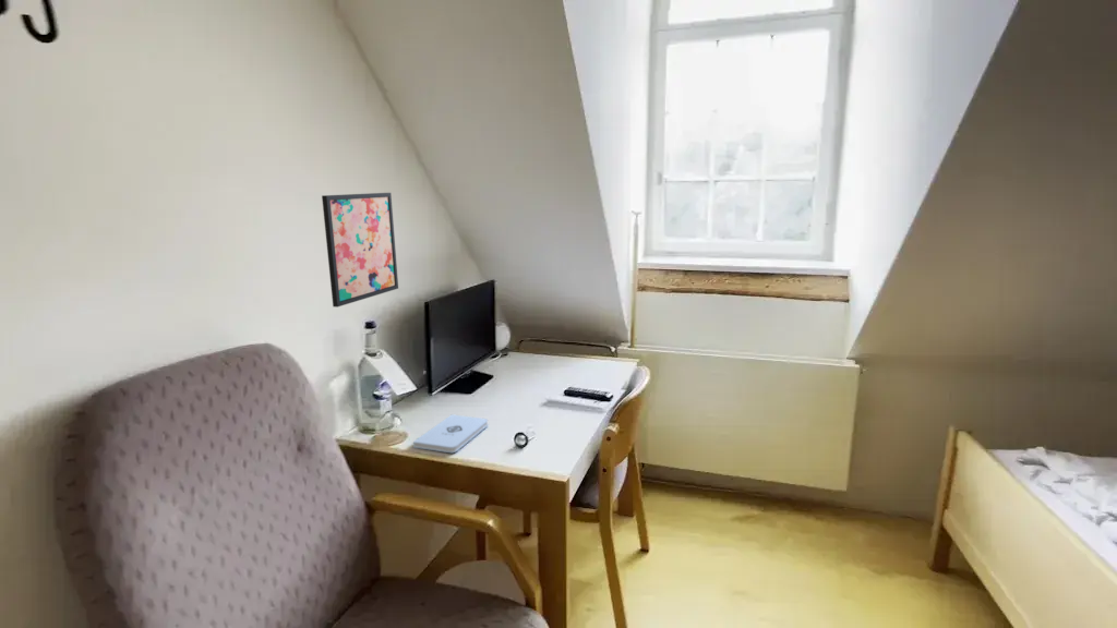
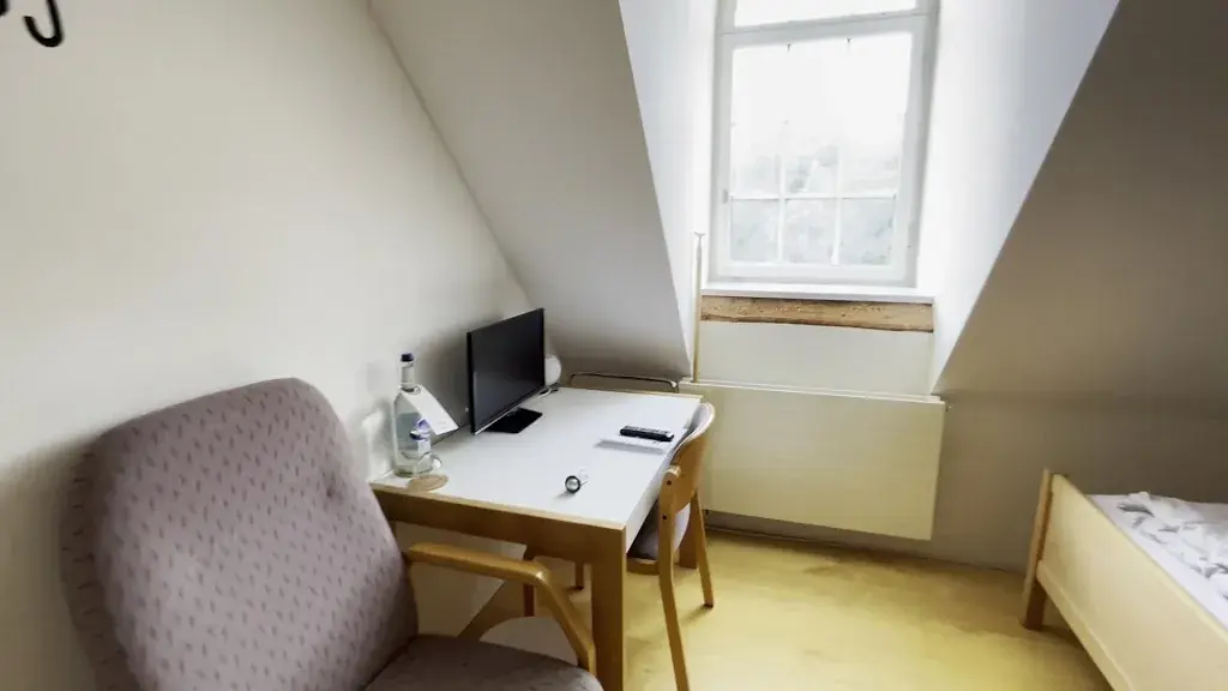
- wall art (363, 246)
- notepad (453, 432)
